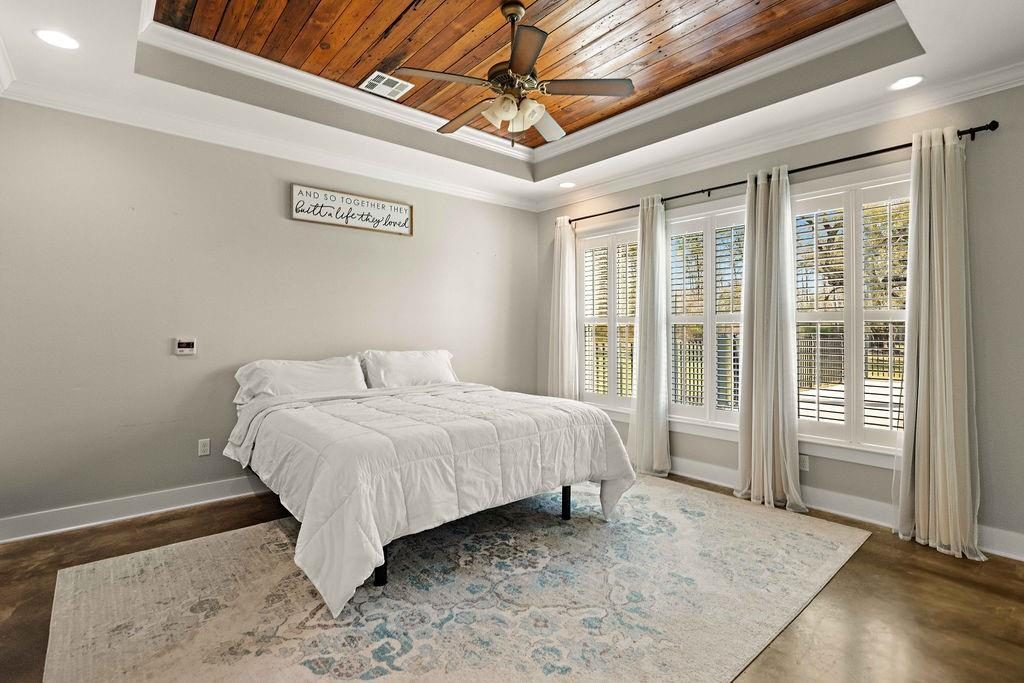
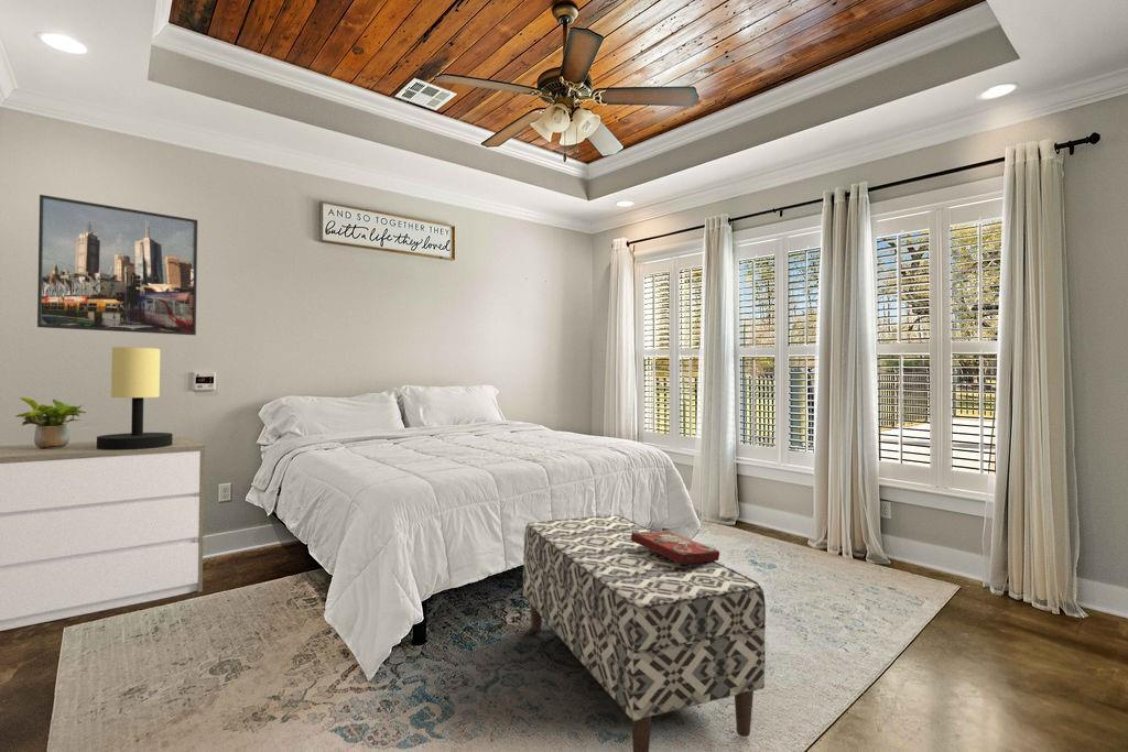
+ decorative box (674, 546)
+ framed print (122, 270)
+ bench (623, 610)
+ table lamp (135, 396)
+ dresser (101, 520)
+ potted plant (52, 422)
